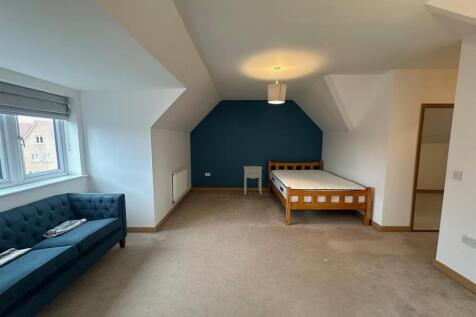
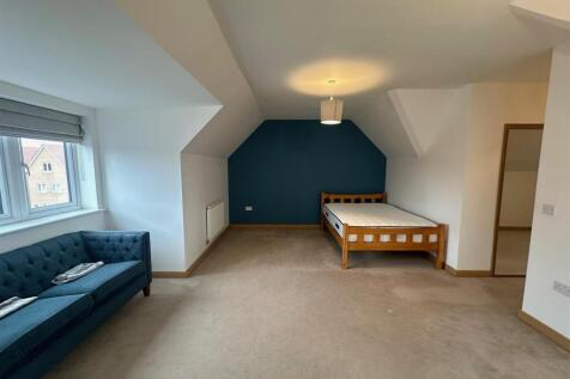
- nightstand (252, 178)
